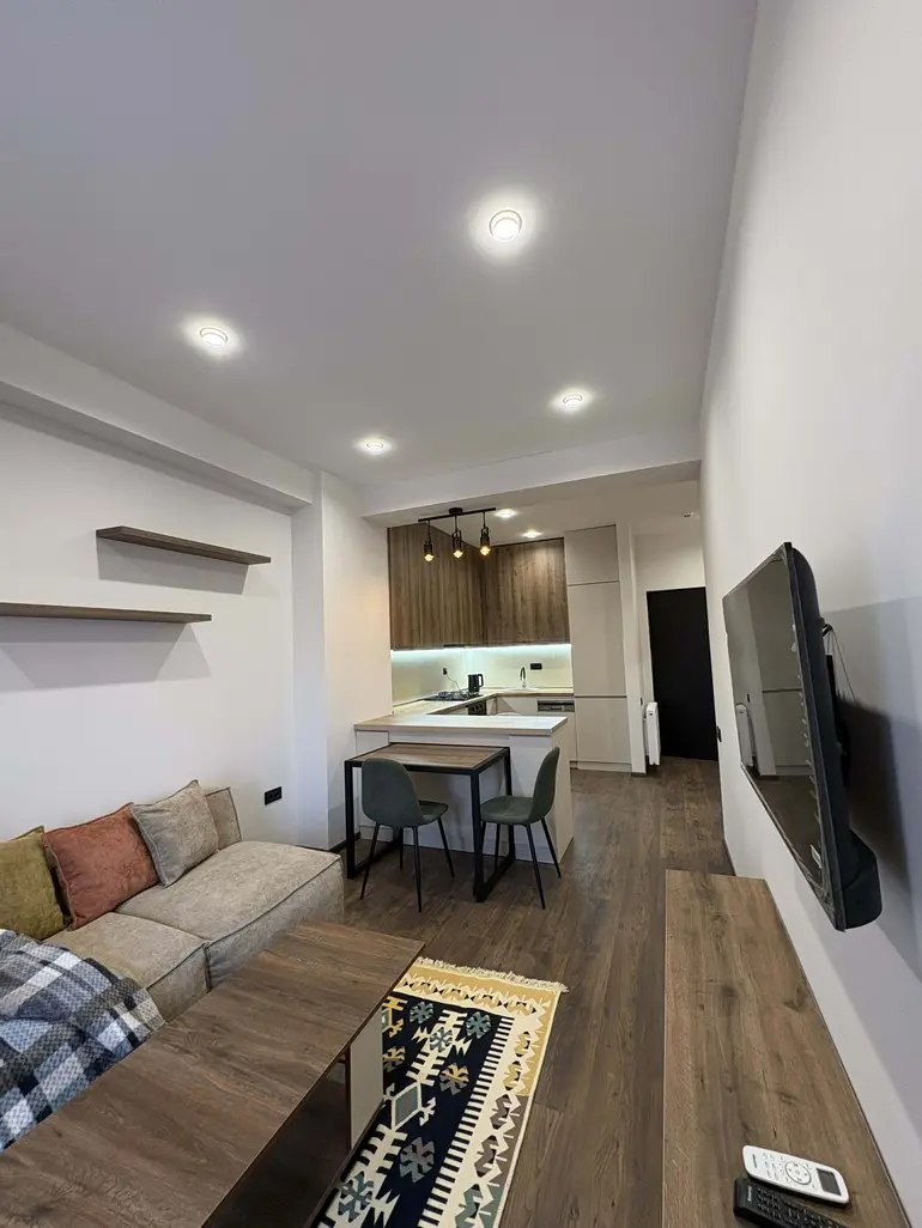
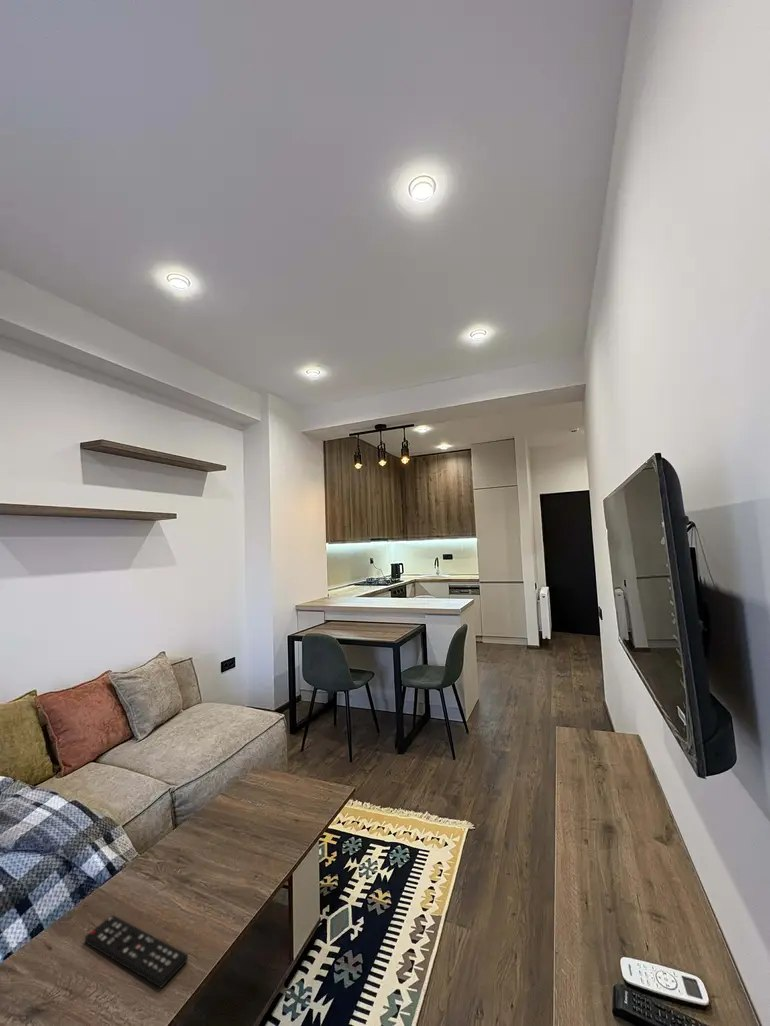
+ remote control (134, 947)
